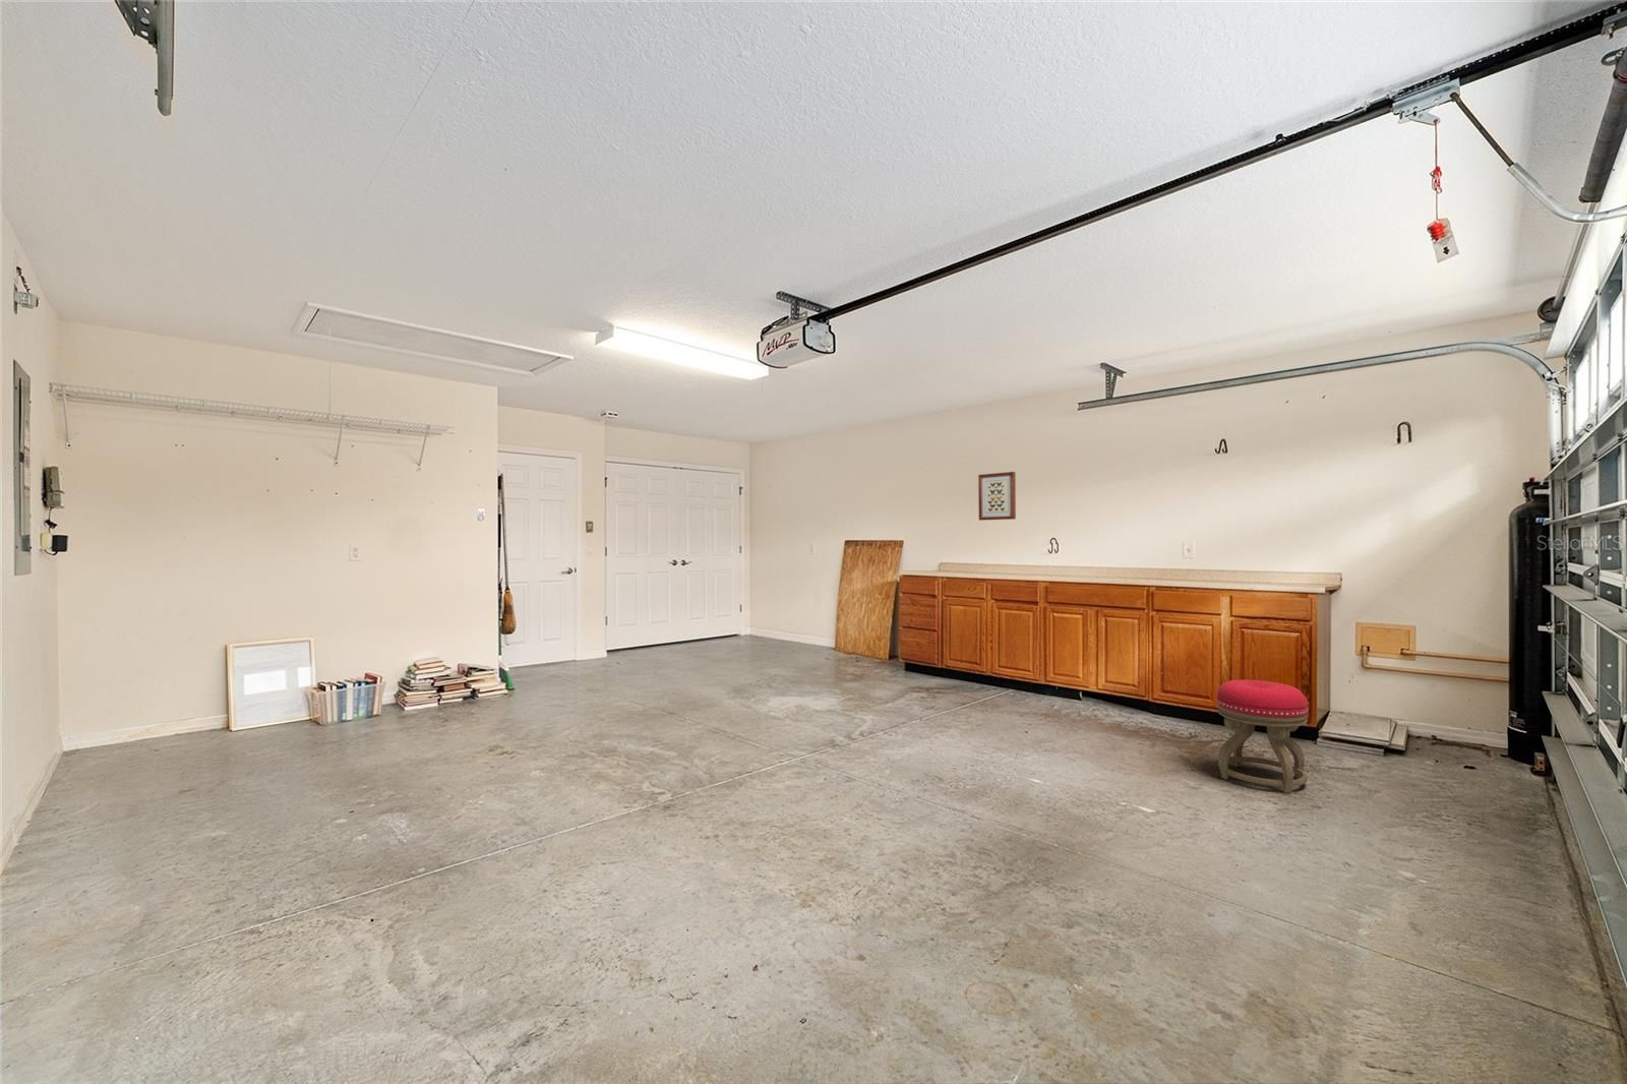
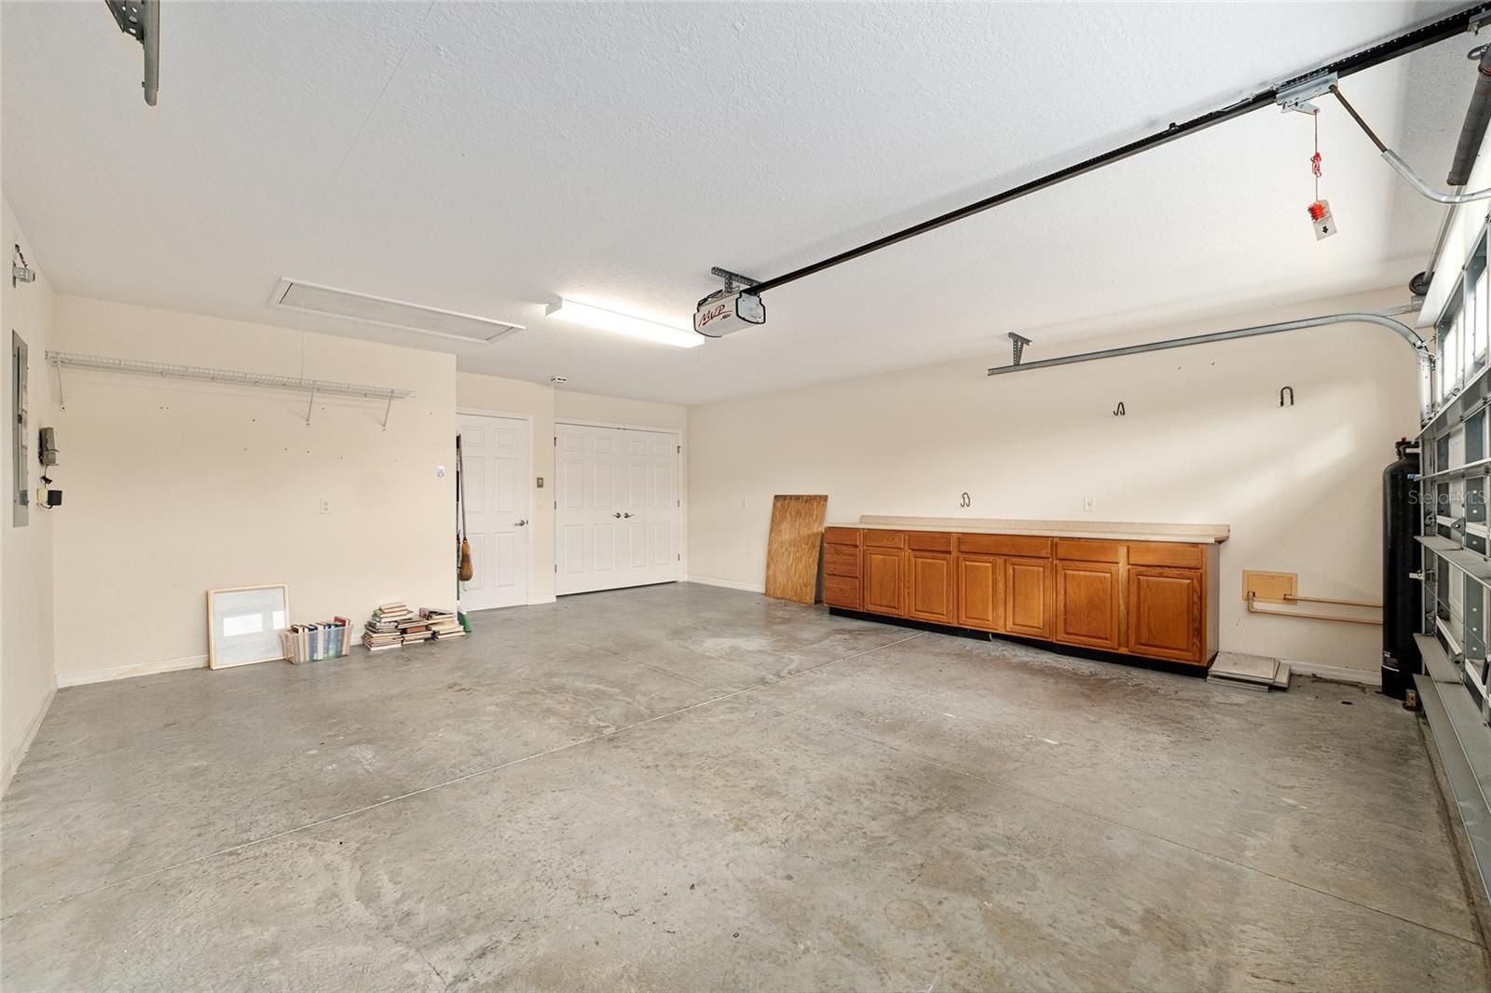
- stool (1260, 725)
- wall art (997, 496)
